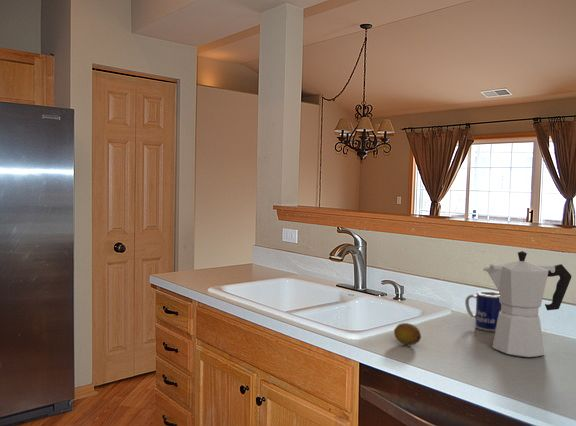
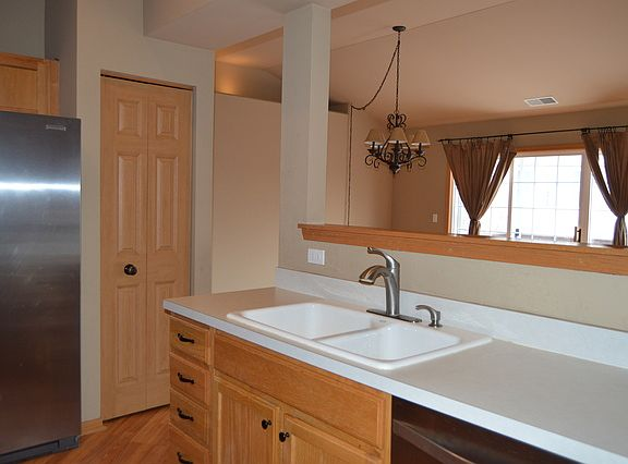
- moka pot (525, 300)
- fruit (406, 333)
- mug (483, 309)
